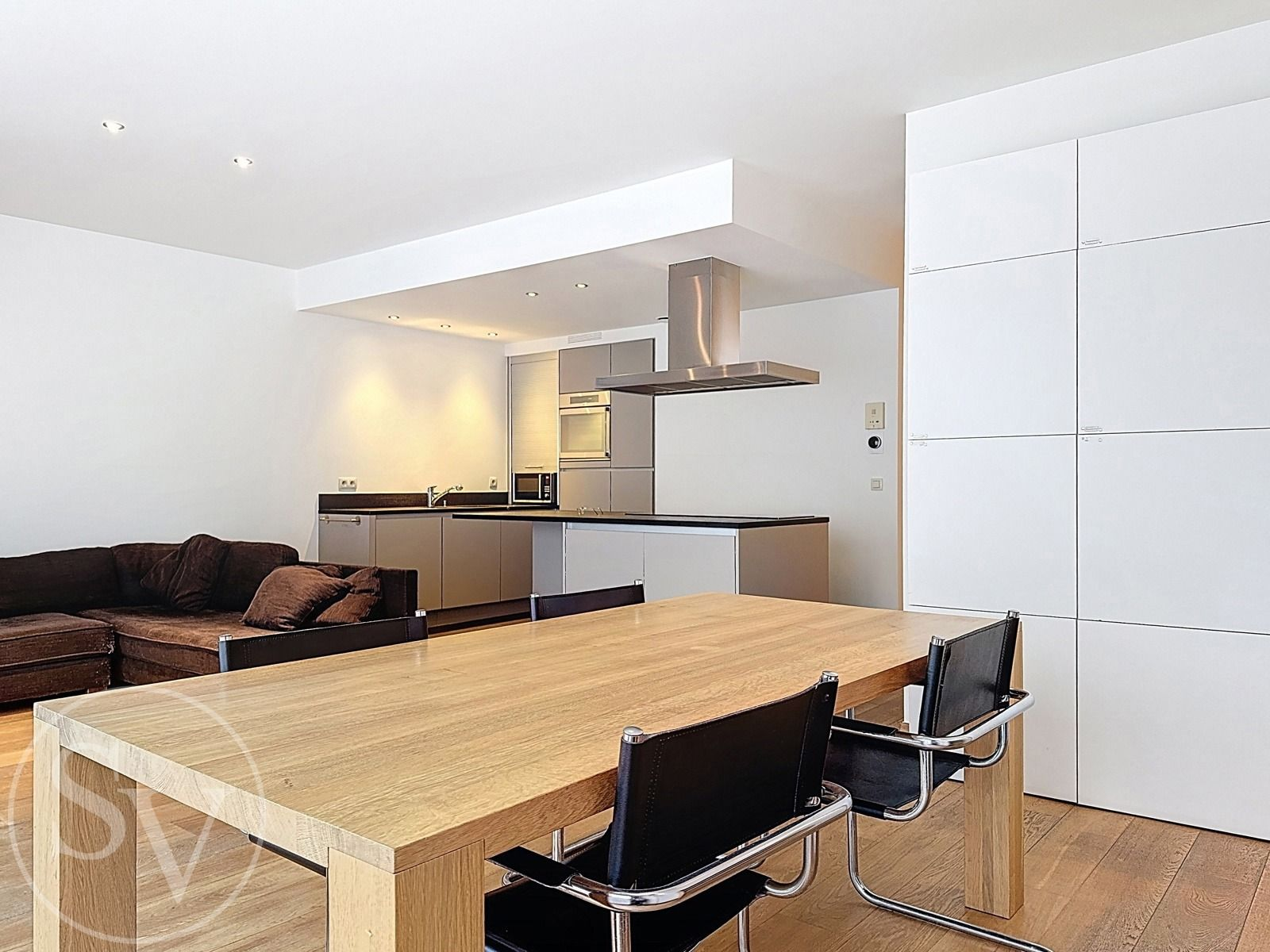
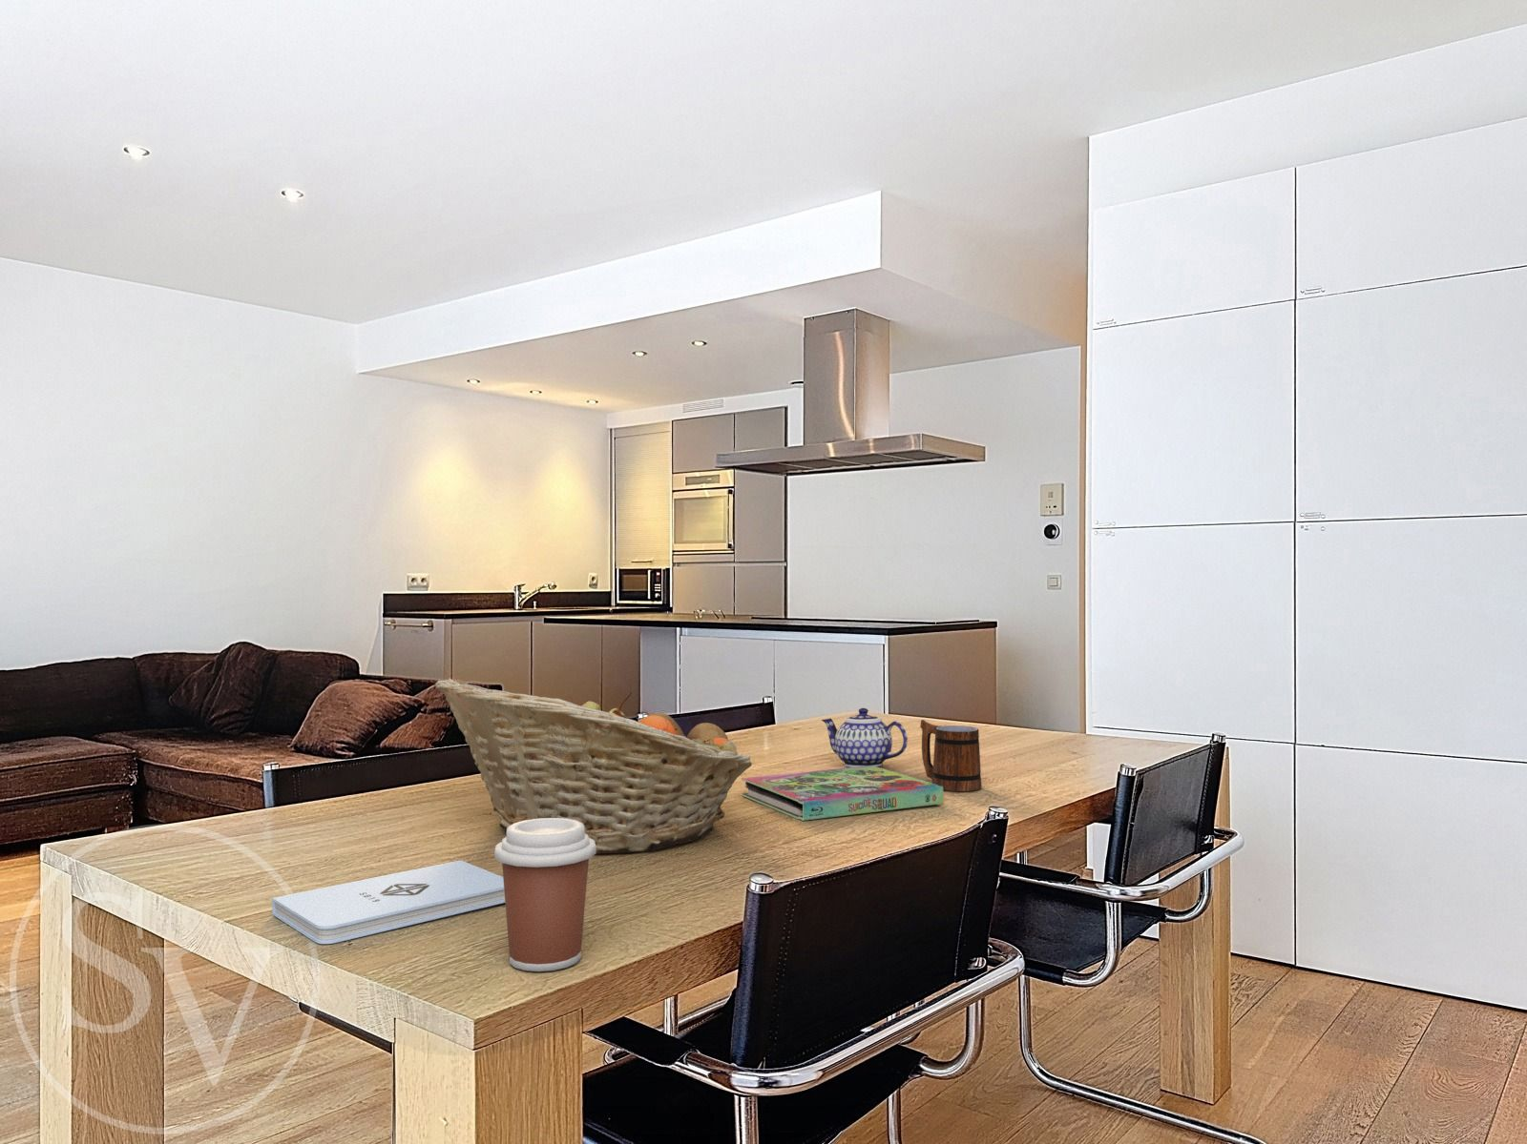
+ coffee cup (545, 893)
+ mug (947, 753)
+ notepad (398, 898)
+ book (839, 791)
+ teapot (863, 735)
+ fruit basket (590, 750)
